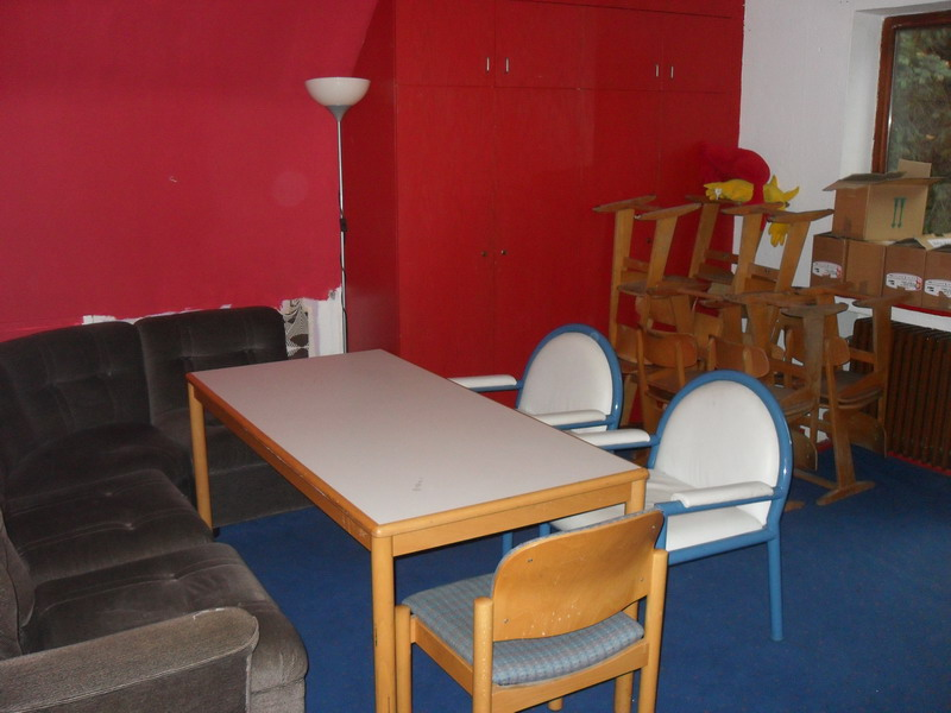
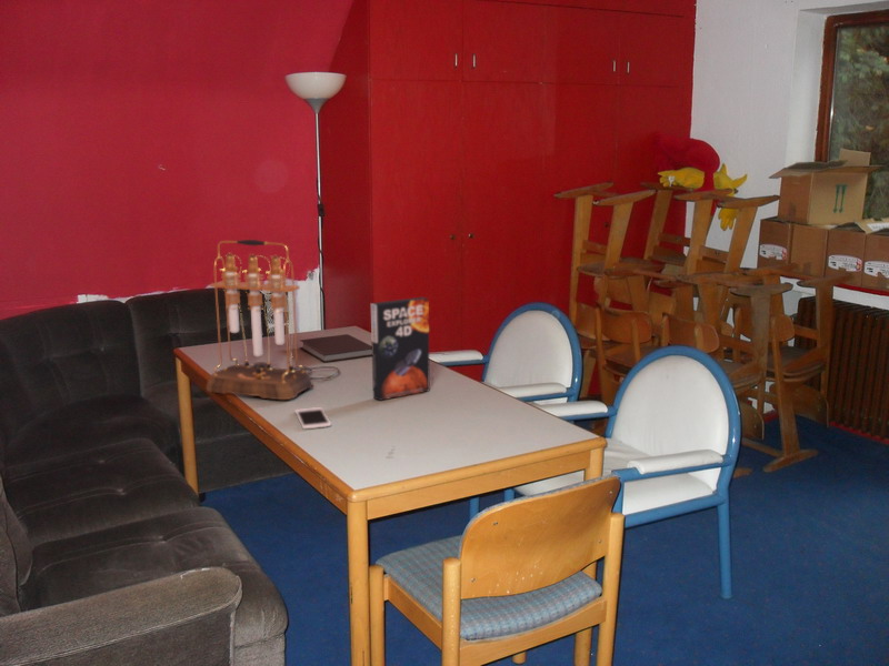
+ table lamp (271, 311)
+ game box (400, 347)
+ notebook (337, 347)
+ cell phone (312, 417)
